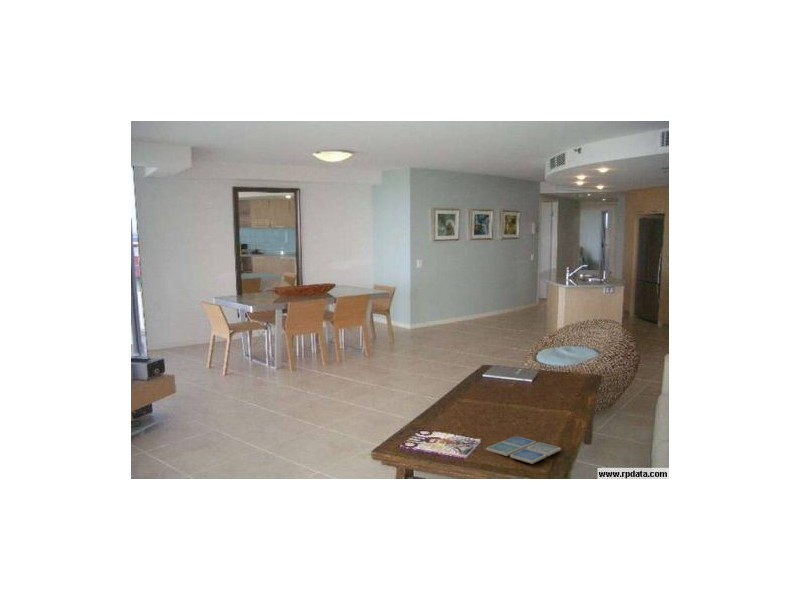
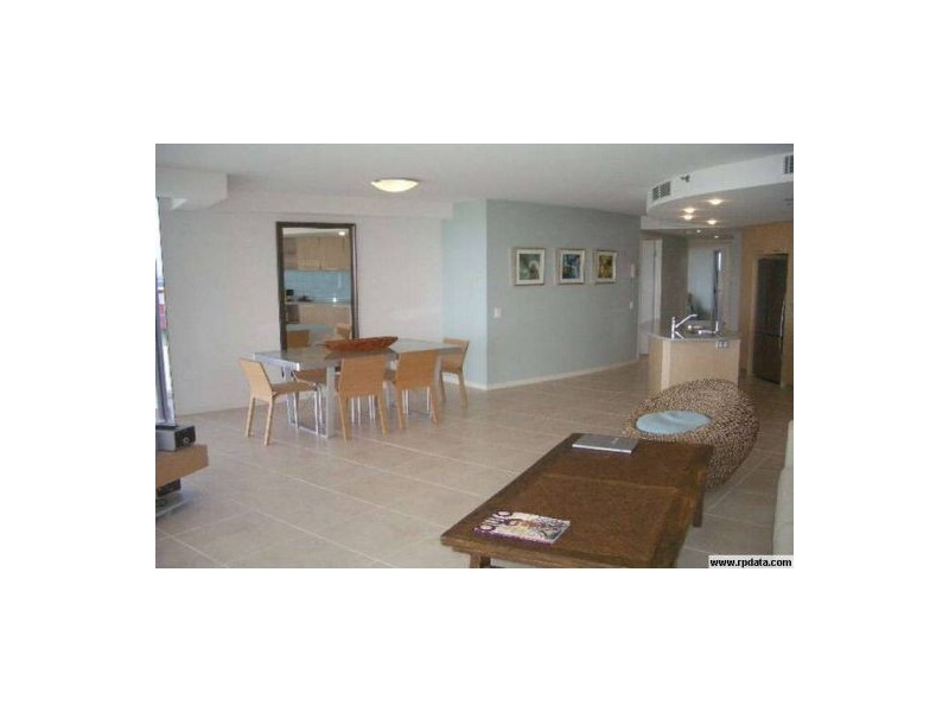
- drink coaster (523, 449)
